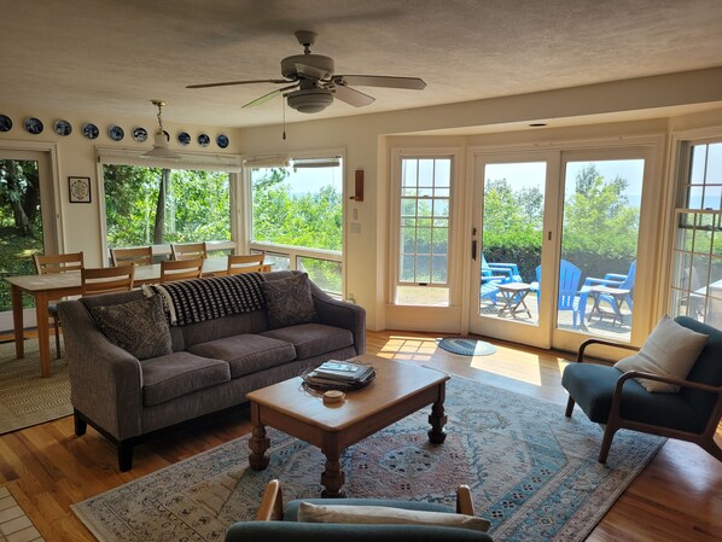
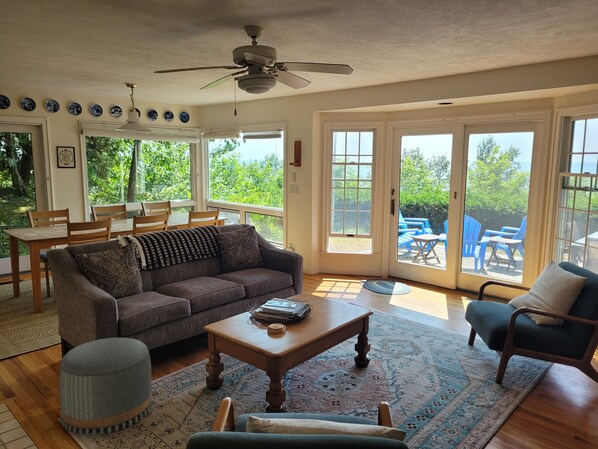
+ pouf (107, 378)
